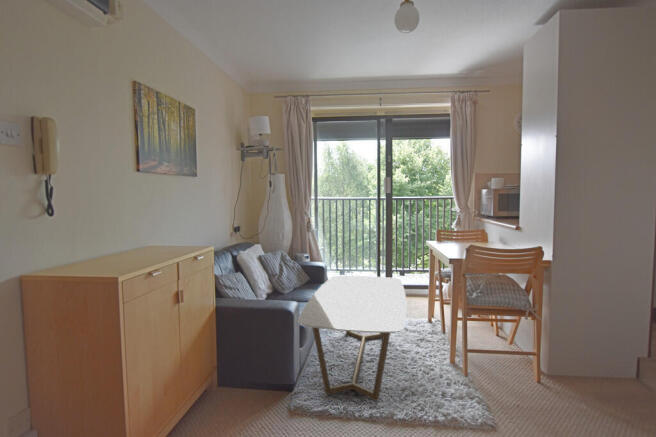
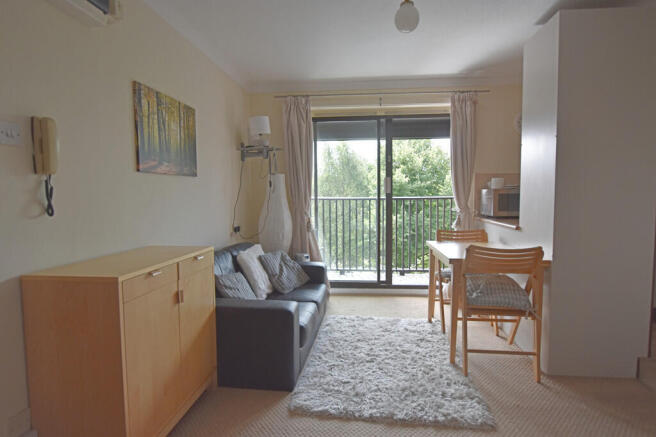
- coffee table (358, 328)
